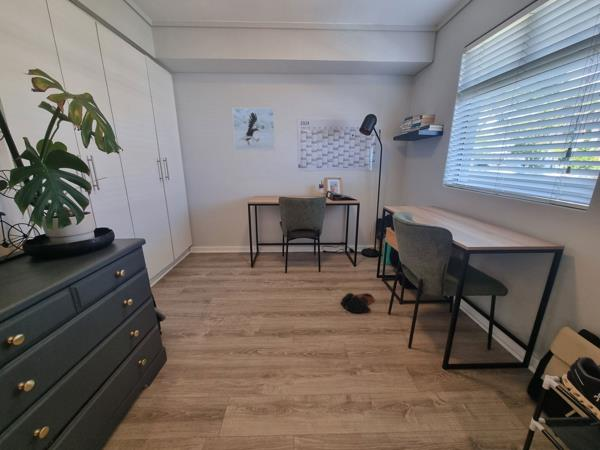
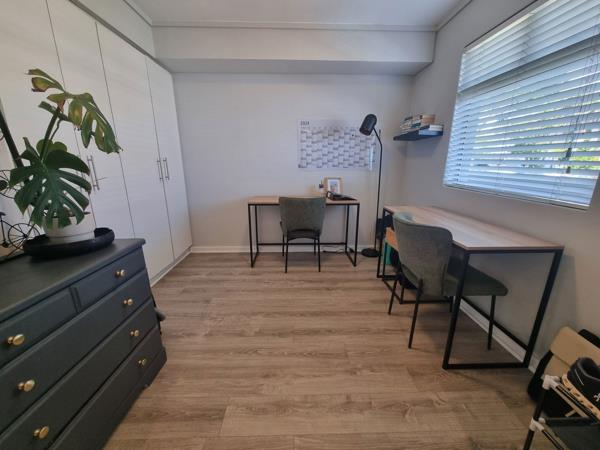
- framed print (254, 129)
- bag (359, 298)
